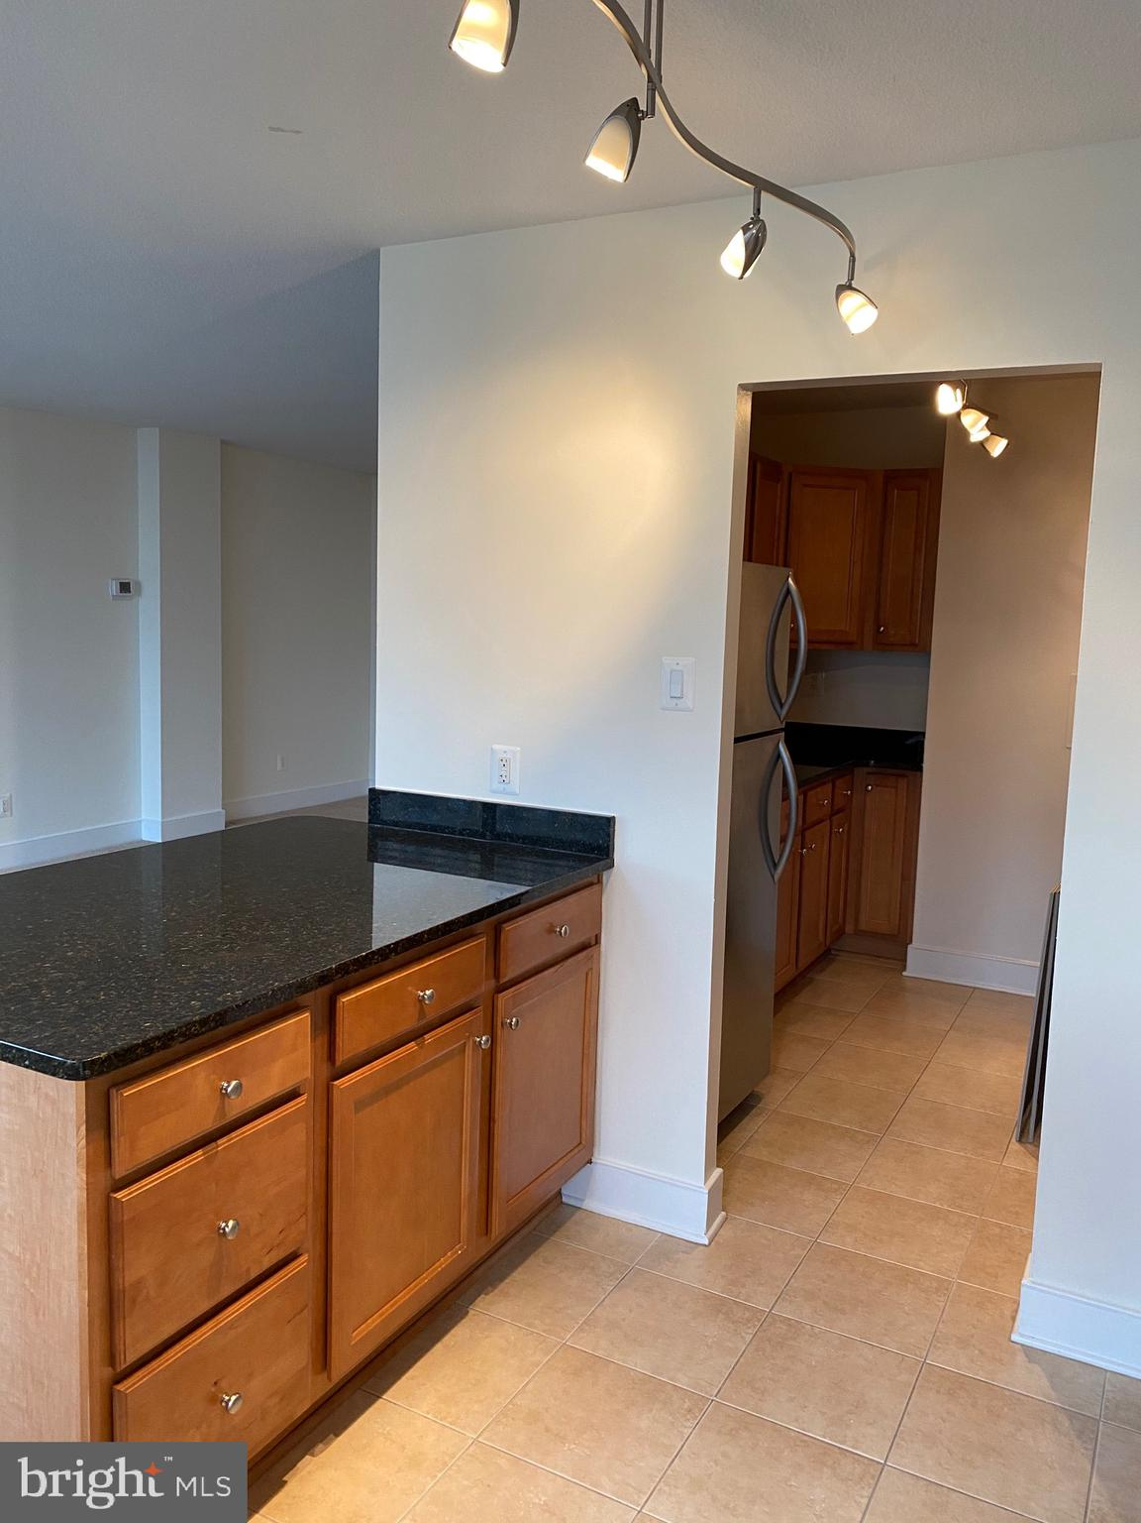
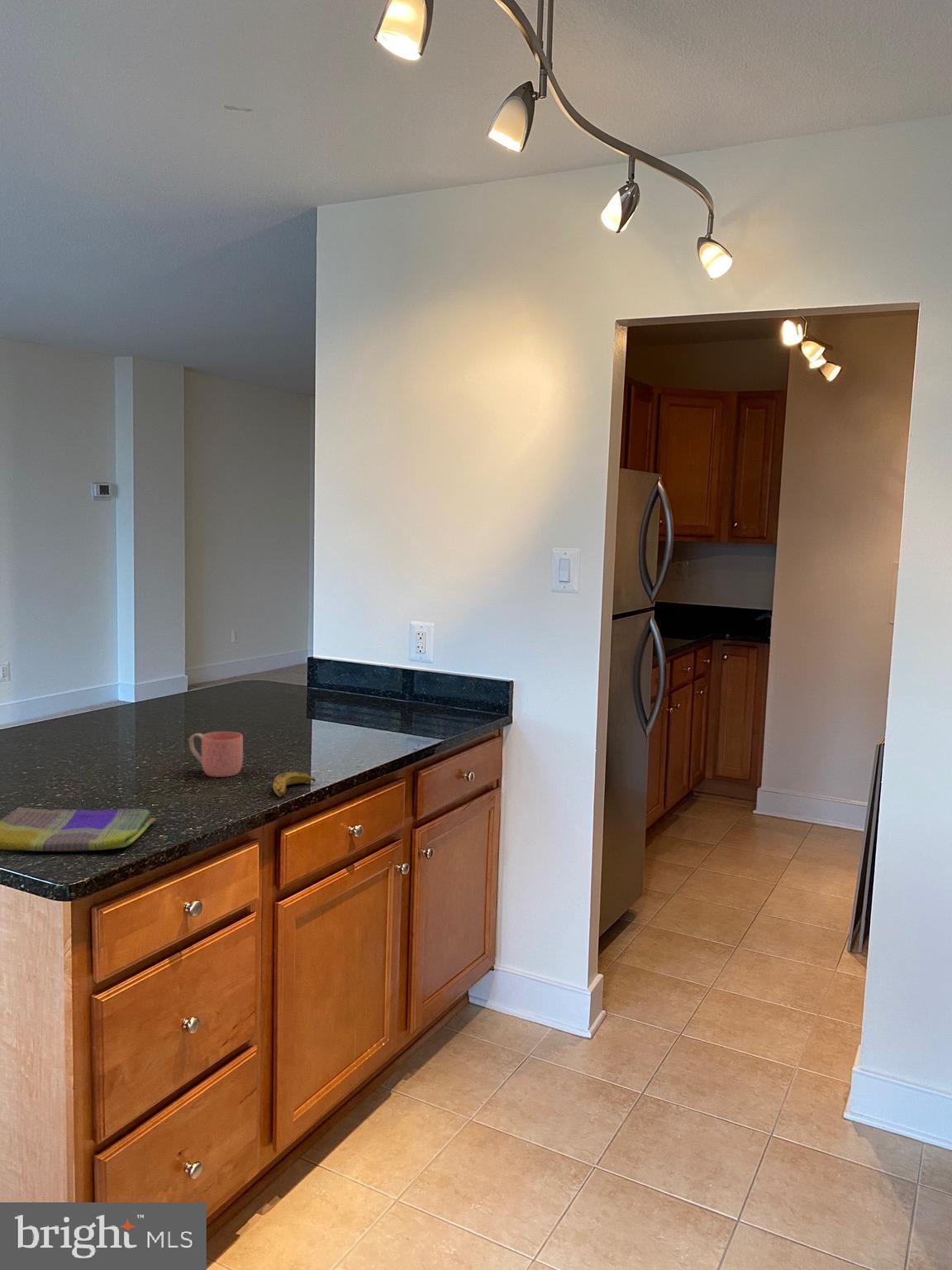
+ dish towel (69, 828)
+ banana (290, 784)
+ mug (215, 753)
